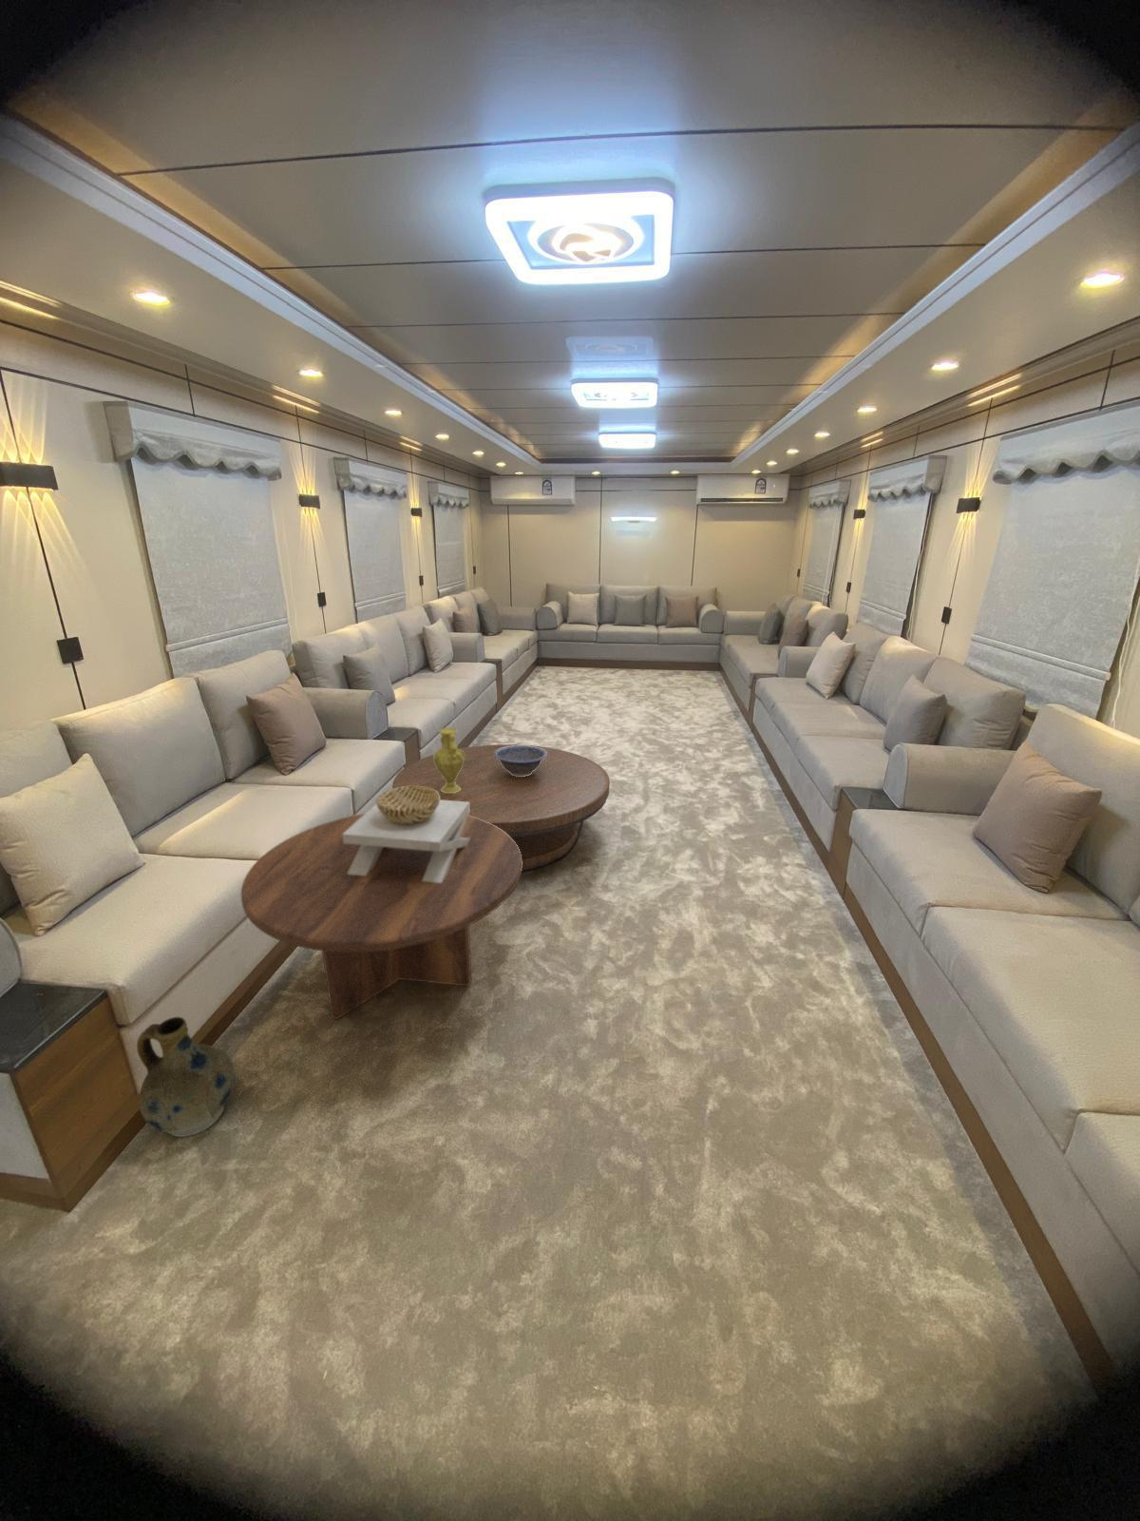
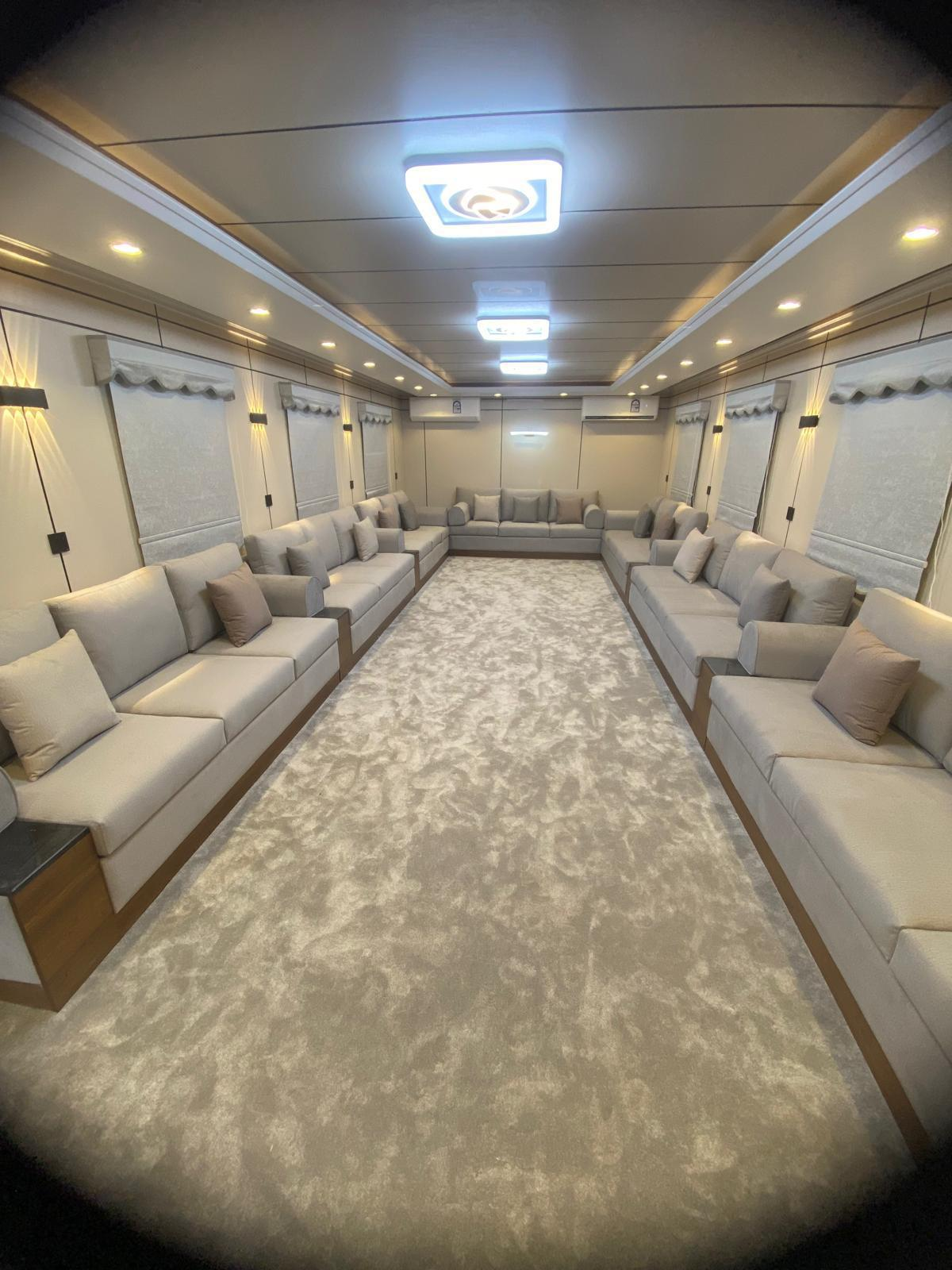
- vase (449, 759)
- decorative bowl (411, 826)
- coffee table (503, 808)
- coffee table (394, 921)
- ceramic jug (184, 1071)
- decorative bowl (521, 763)
